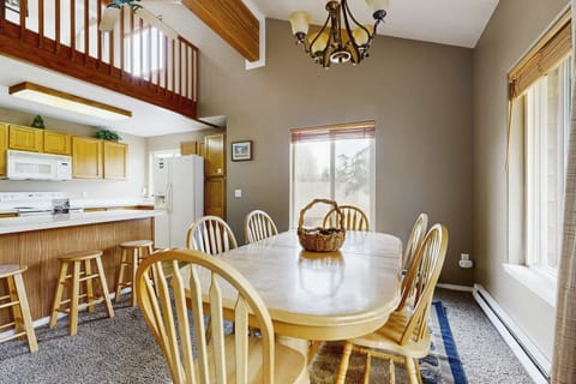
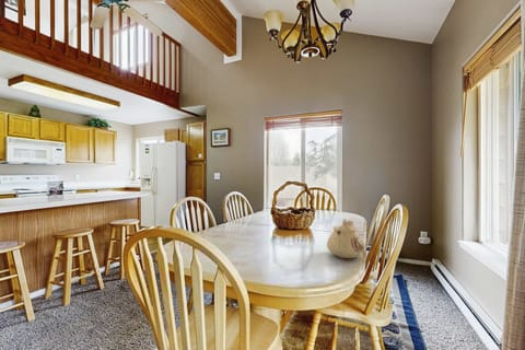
+ teapot (345, 236)
